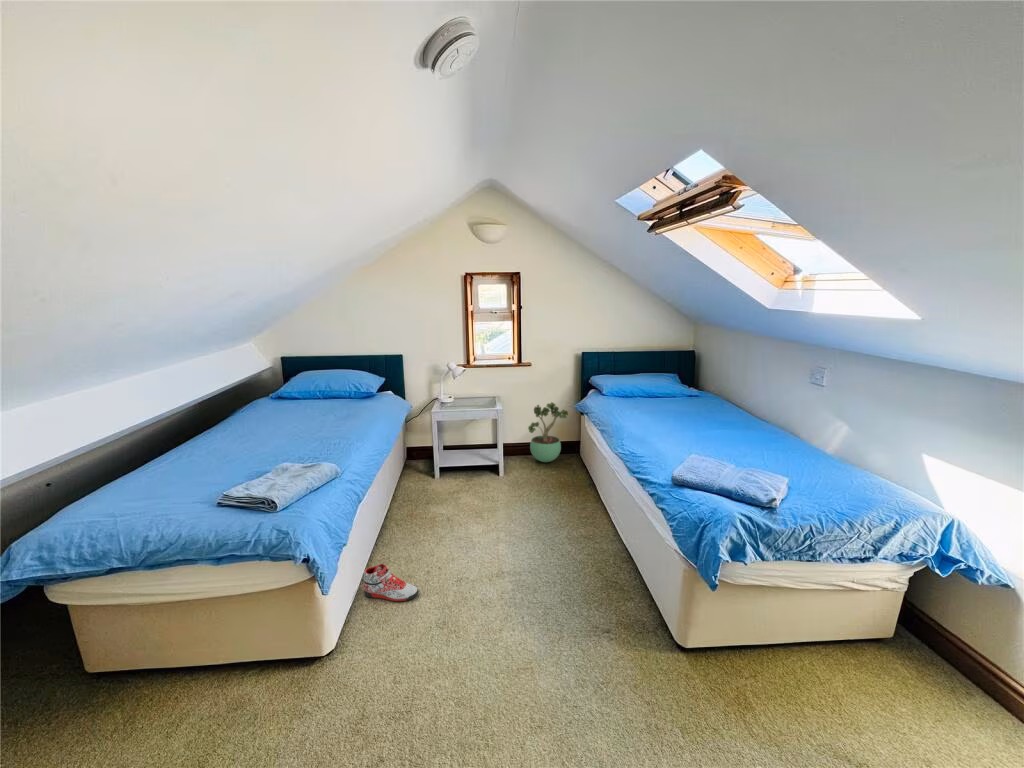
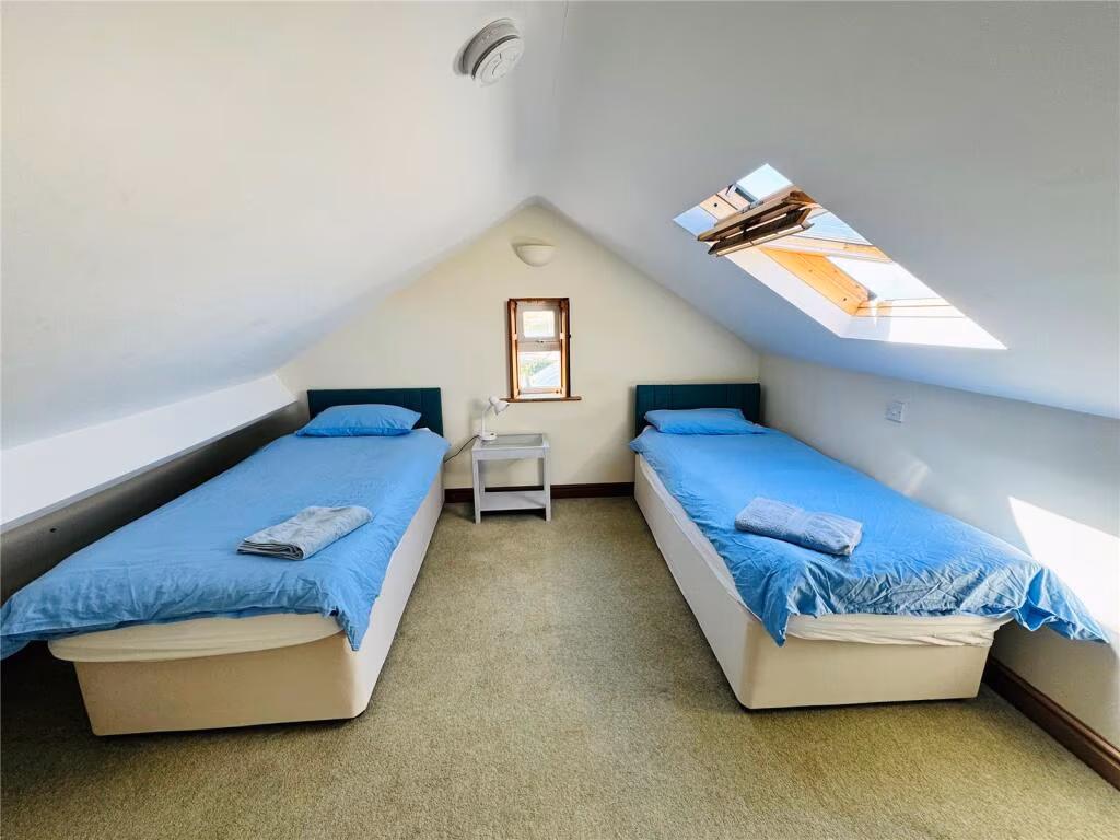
- sneaker (390, 581)
- potted plant (547, 431)
